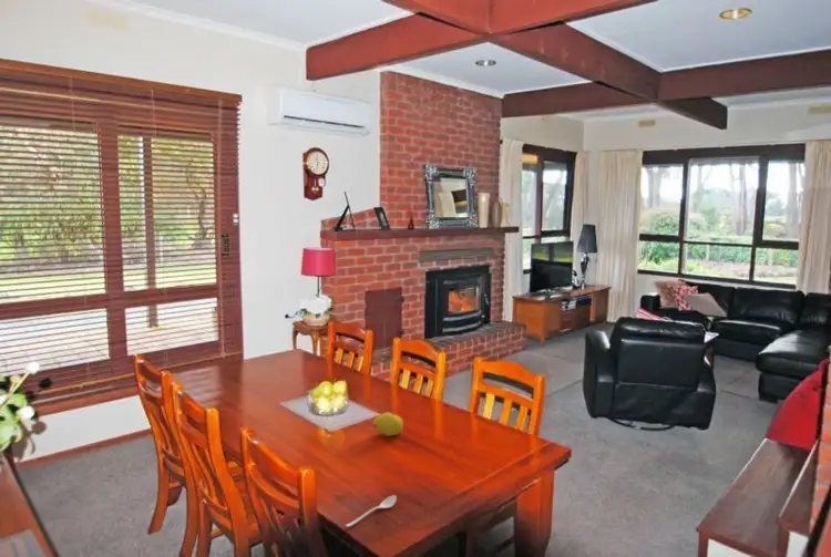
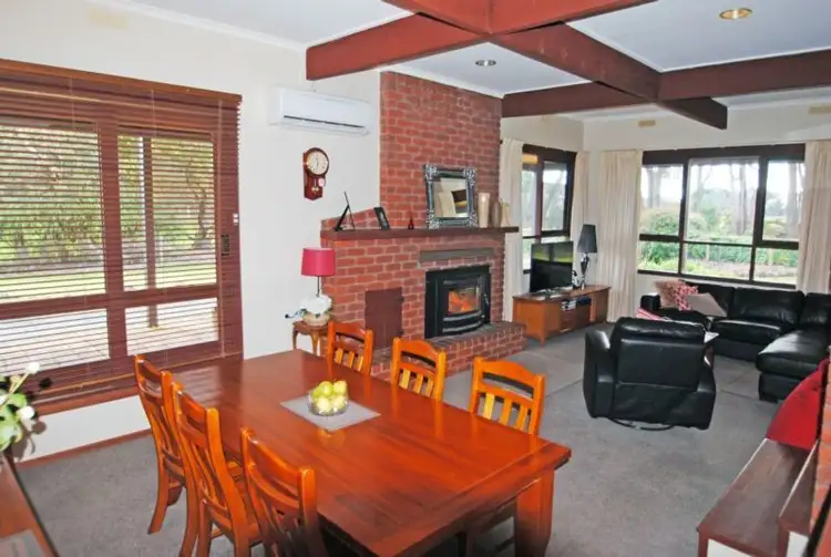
- fruit (387, 424)
- spoon (371, 510)
